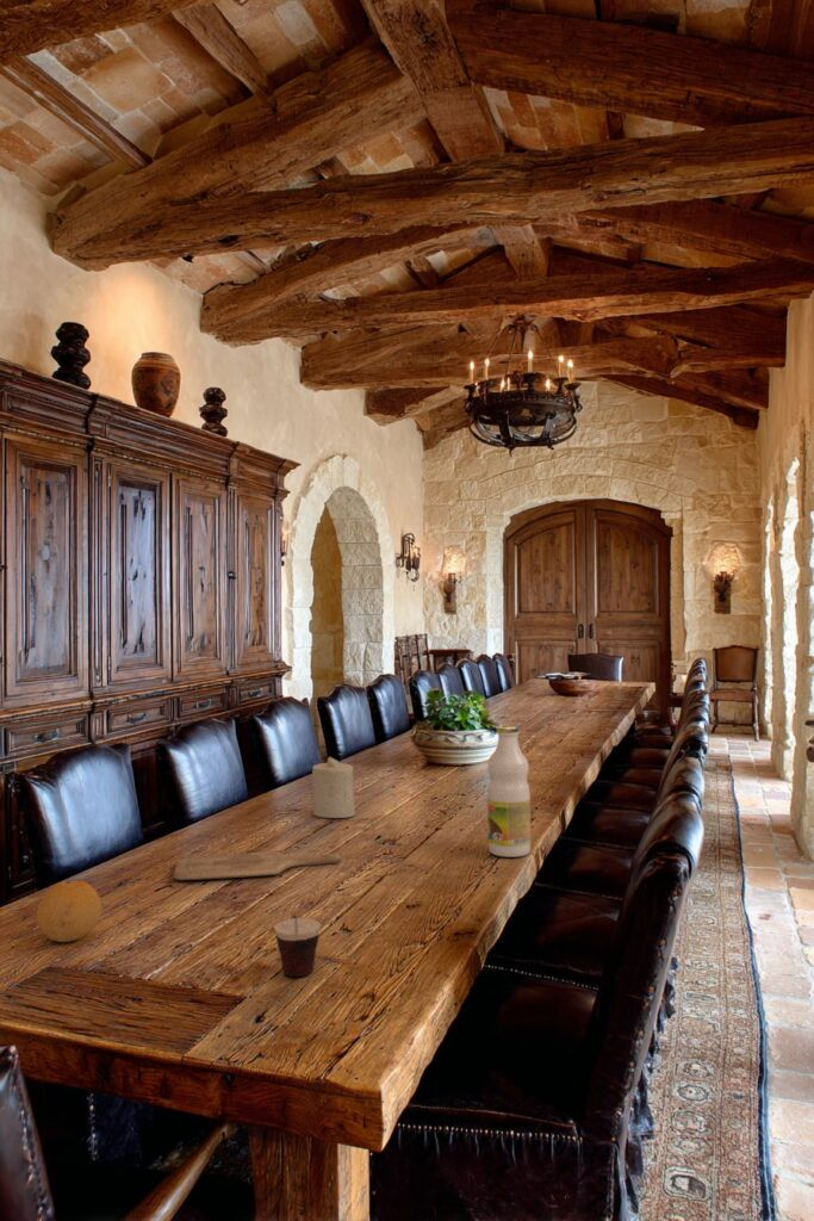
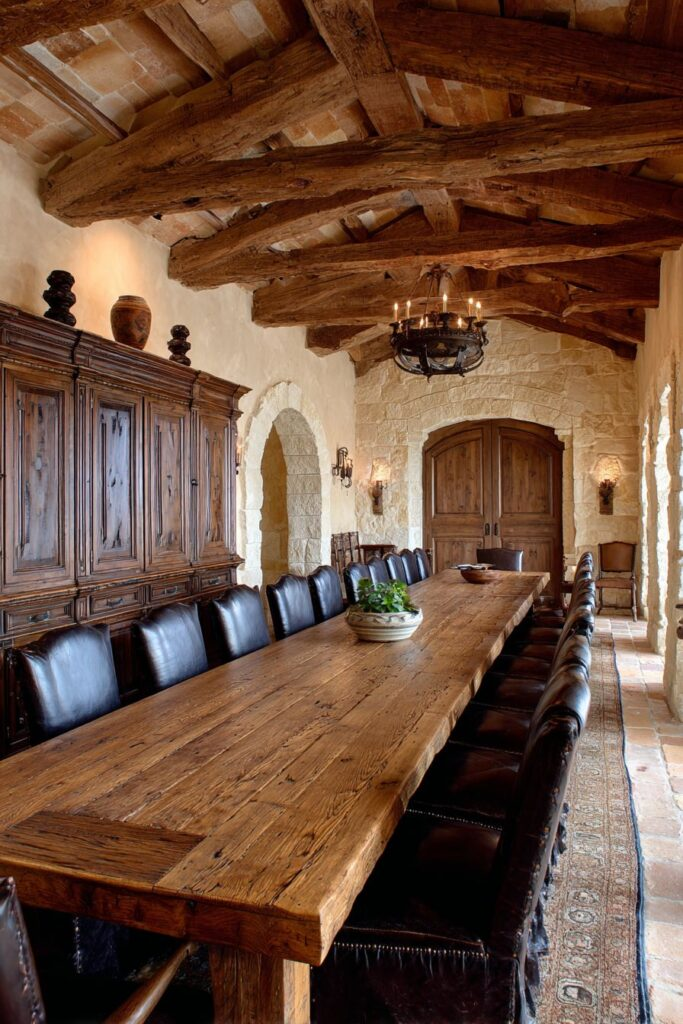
- cup (297, 940)
- fruit (69, 910)
- bottle (508, 789)
- candle (334, 785)
- cutting board (259, 863)
